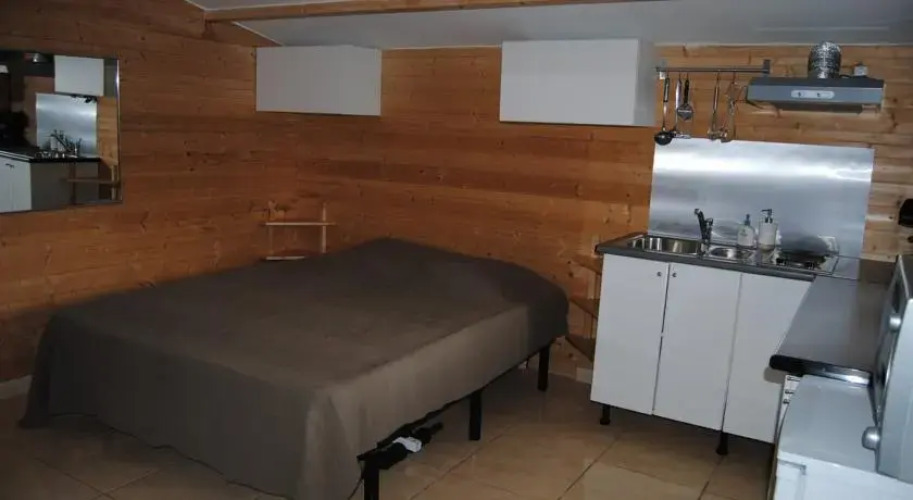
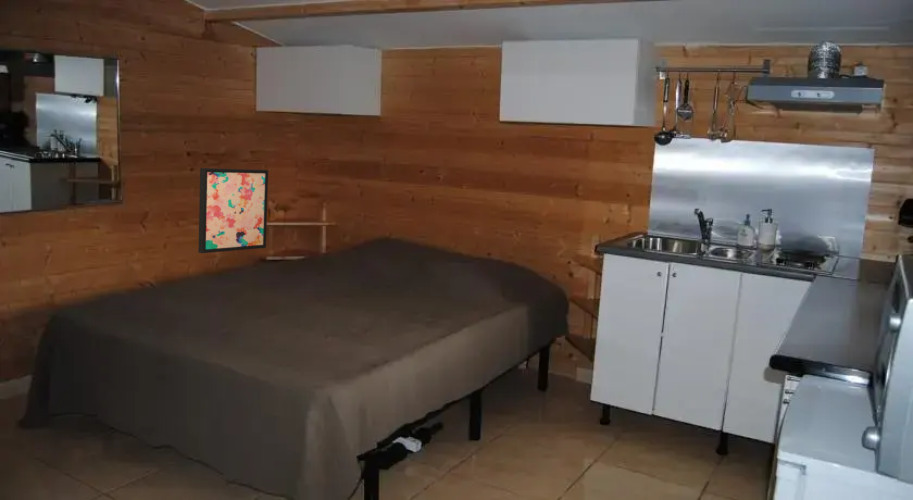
+ wall art (234, 209)
